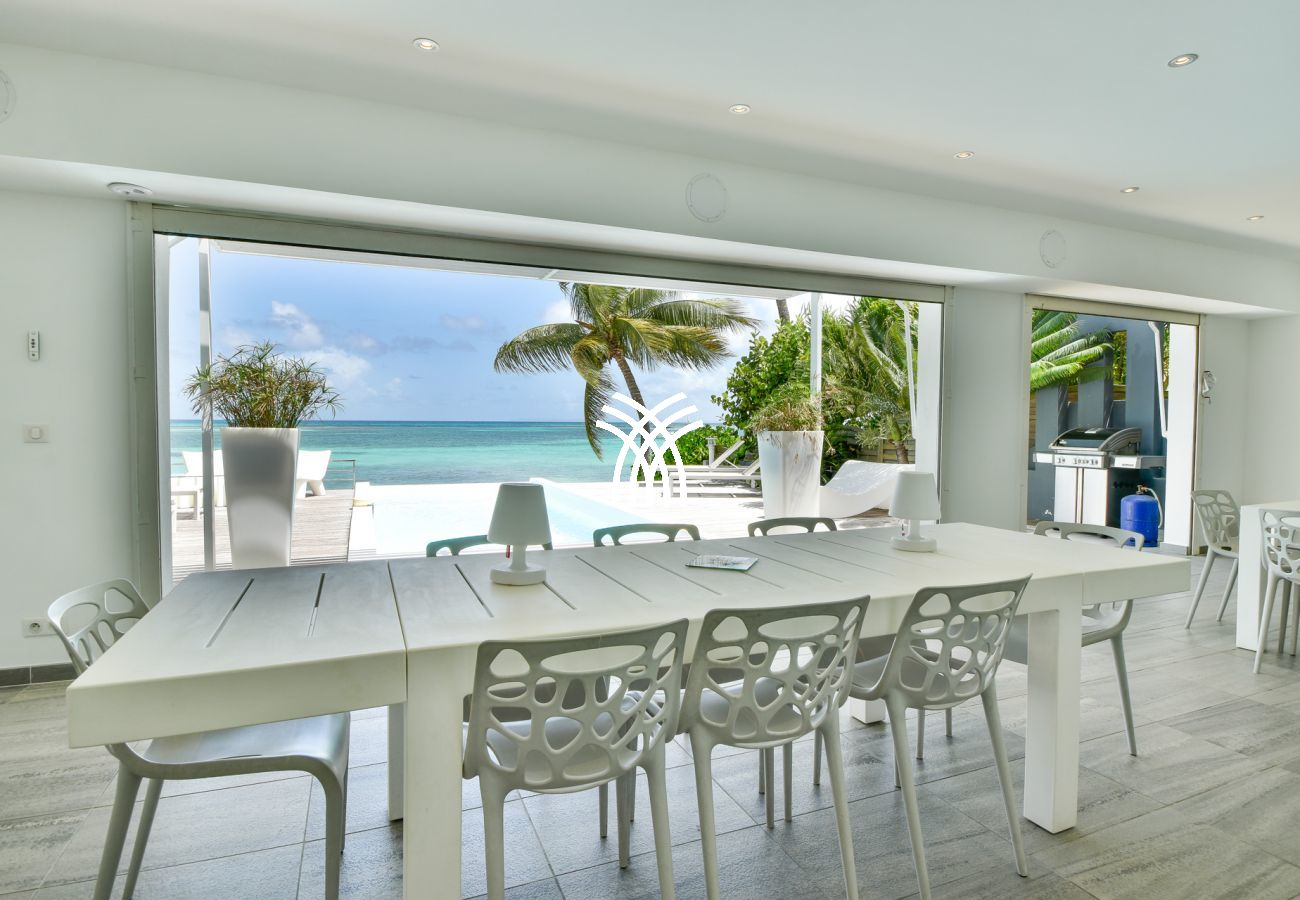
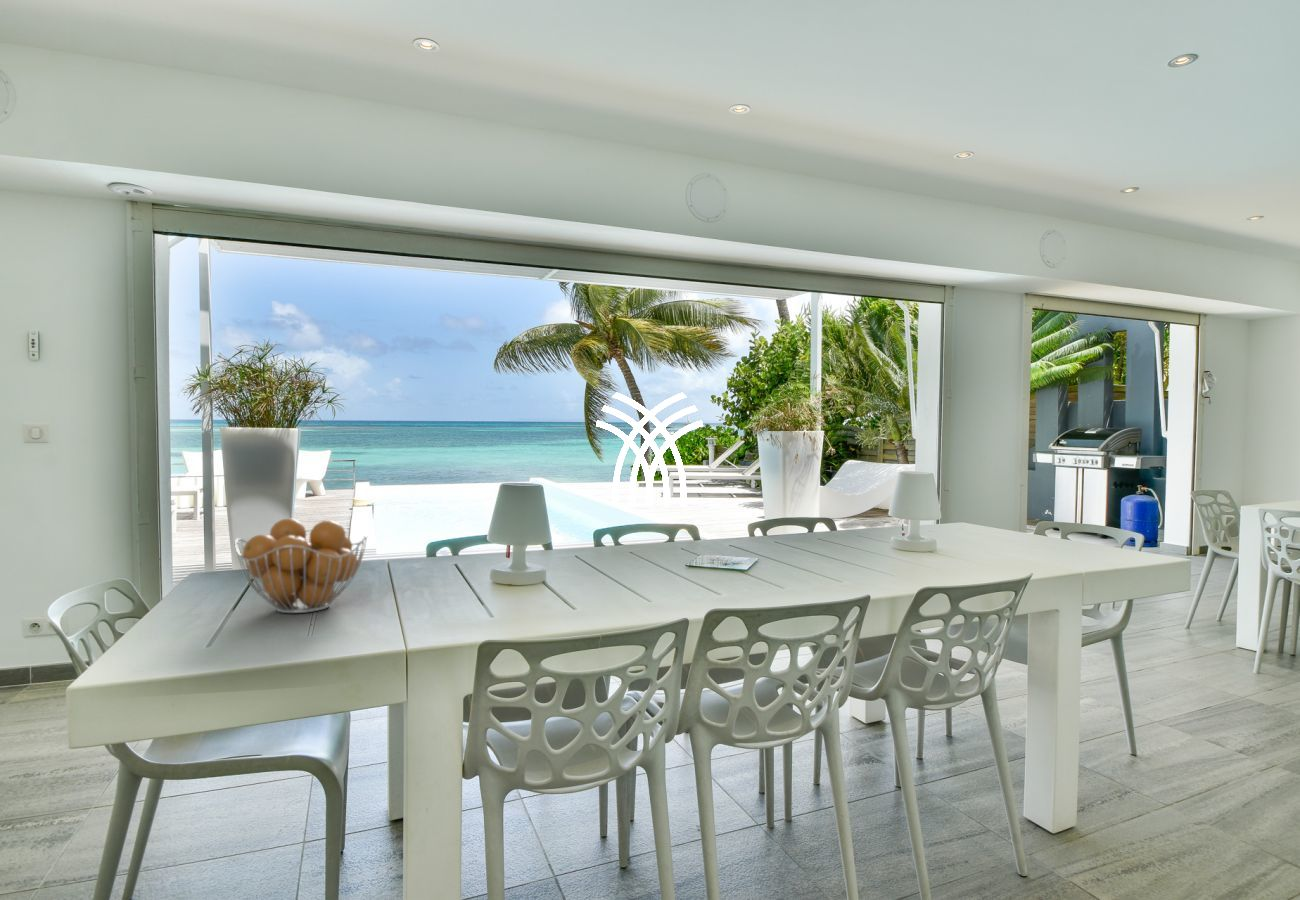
+ fruit basket (303, 563)
